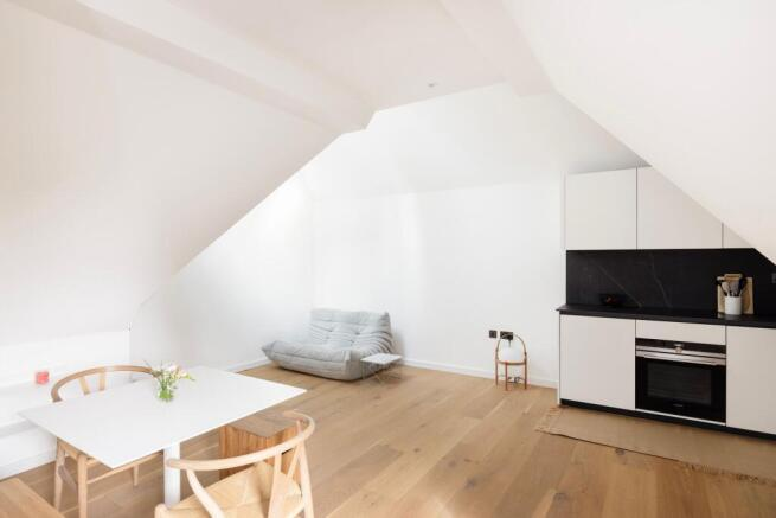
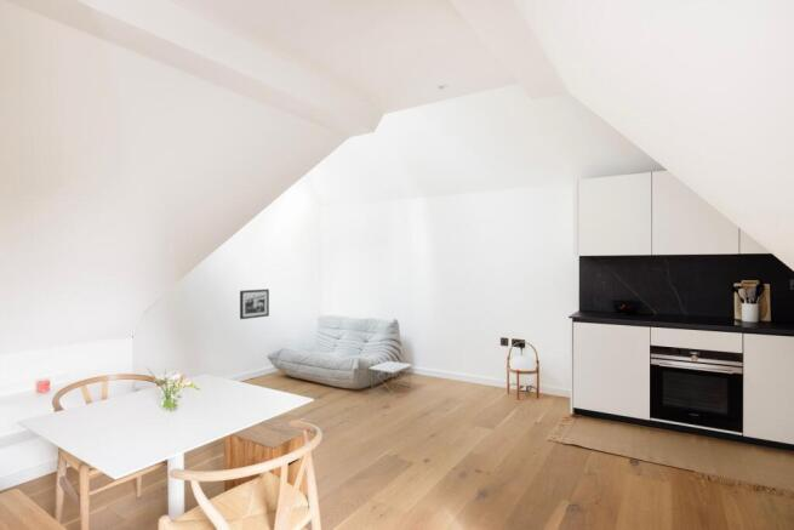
+ picture frame (255, 303)
